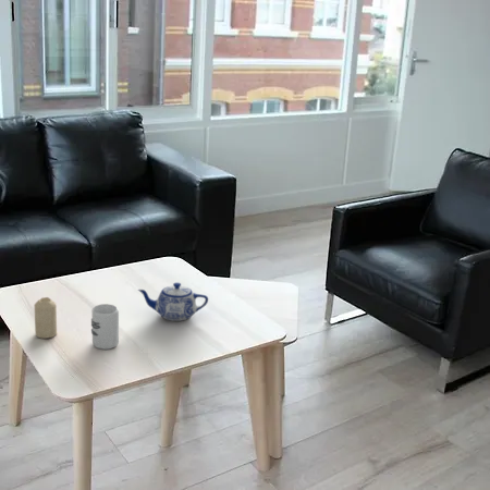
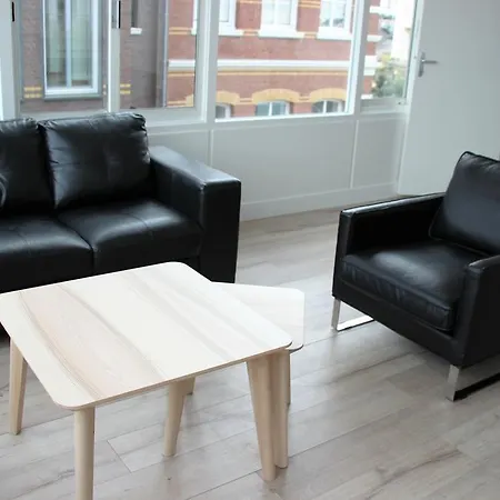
- teapot (172, 299)
- candle (45, 316)
- cup (105, 327)
